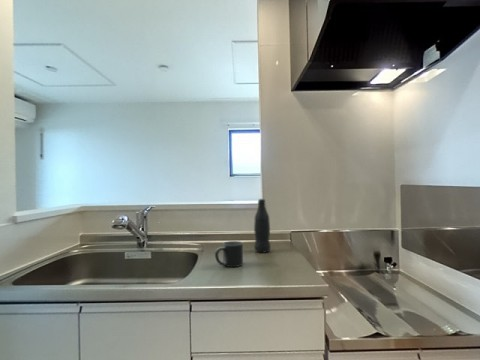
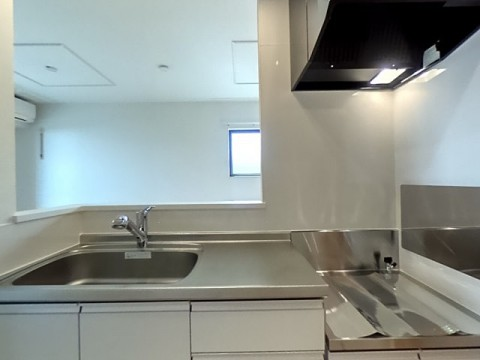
- mug (228, 254)
- bottle (262, 224)
